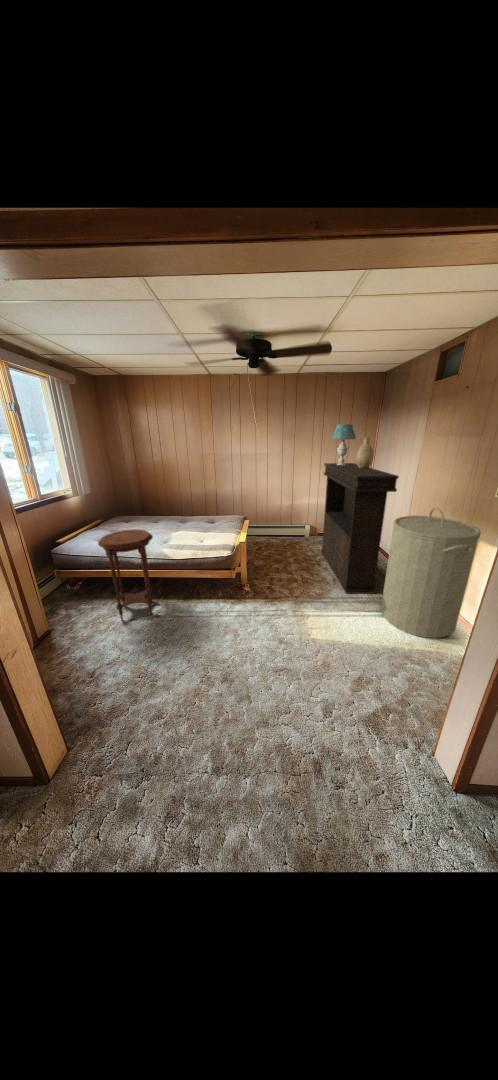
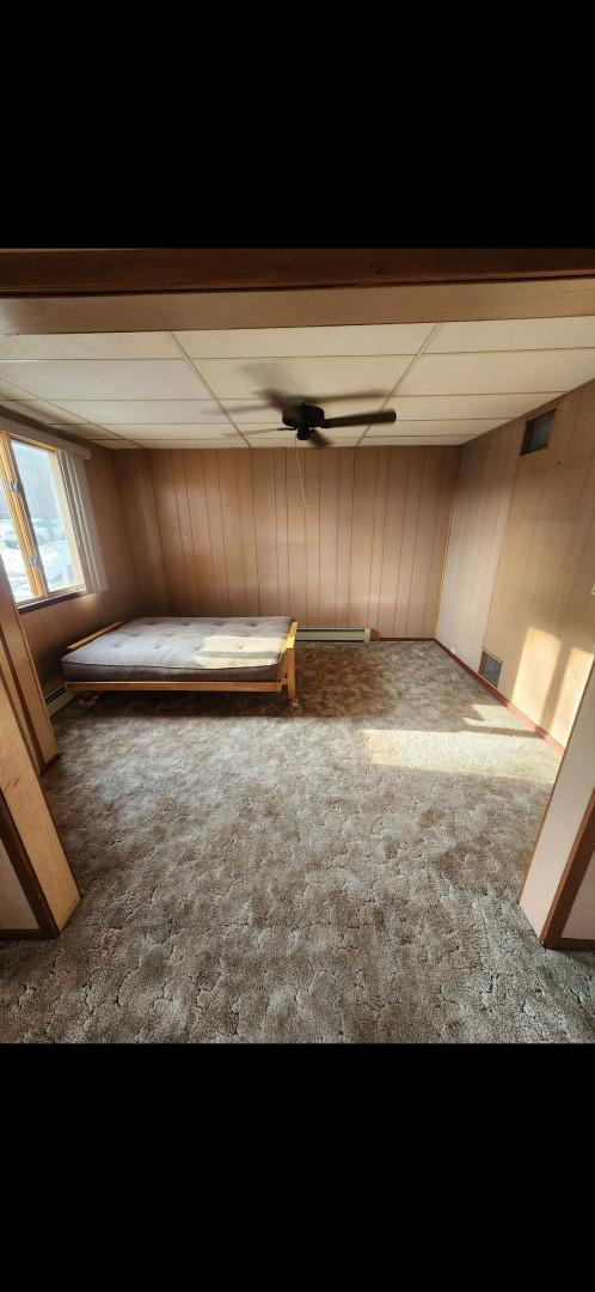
- side table (120, 575)
- table lamp (342, 444)
- console table (349, 522)
- laundry hamper (426, 566)
- decorative vase (365, 452)
